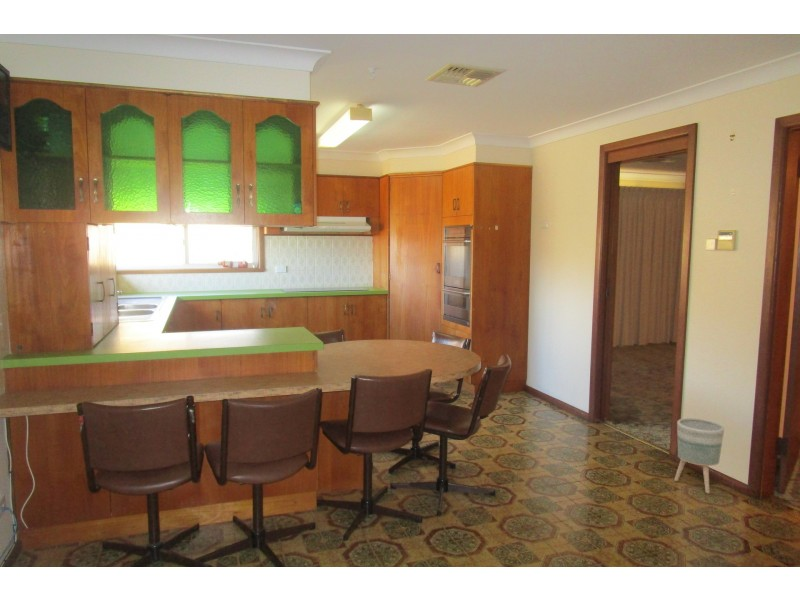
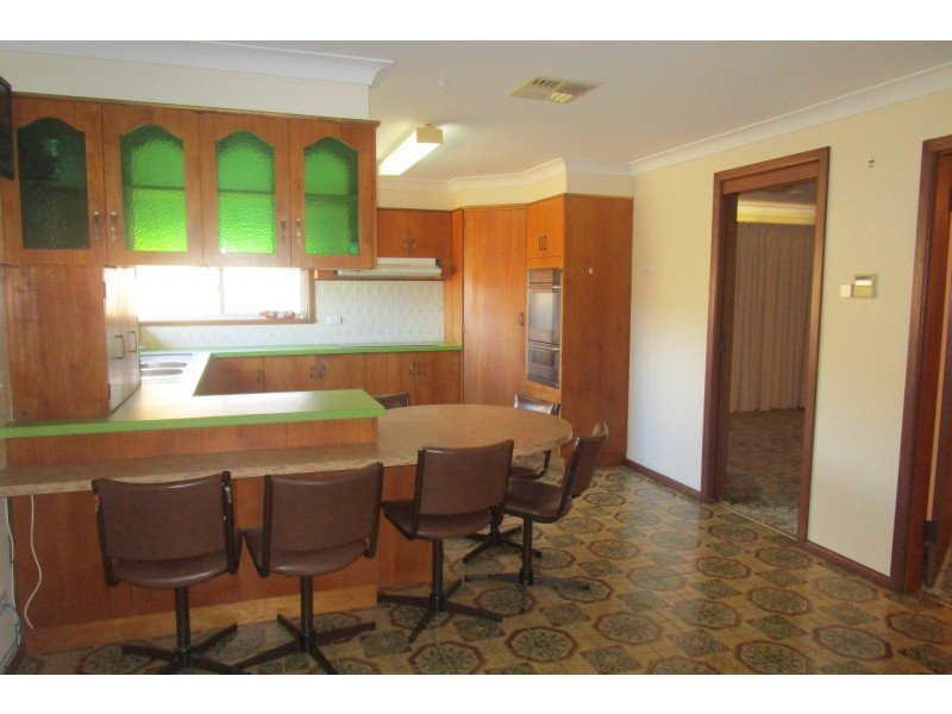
- planter (698, 454)
